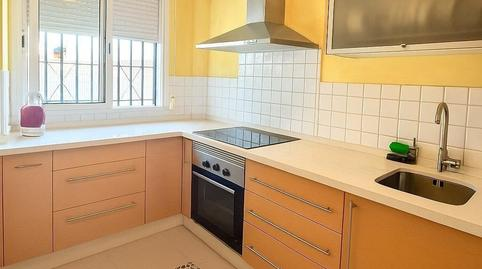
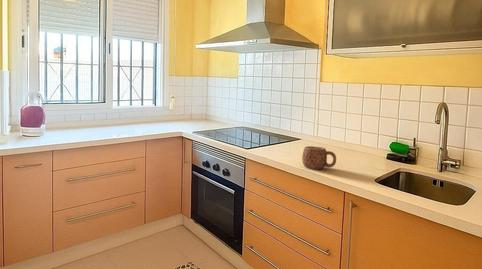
+ mug (319, 158)
